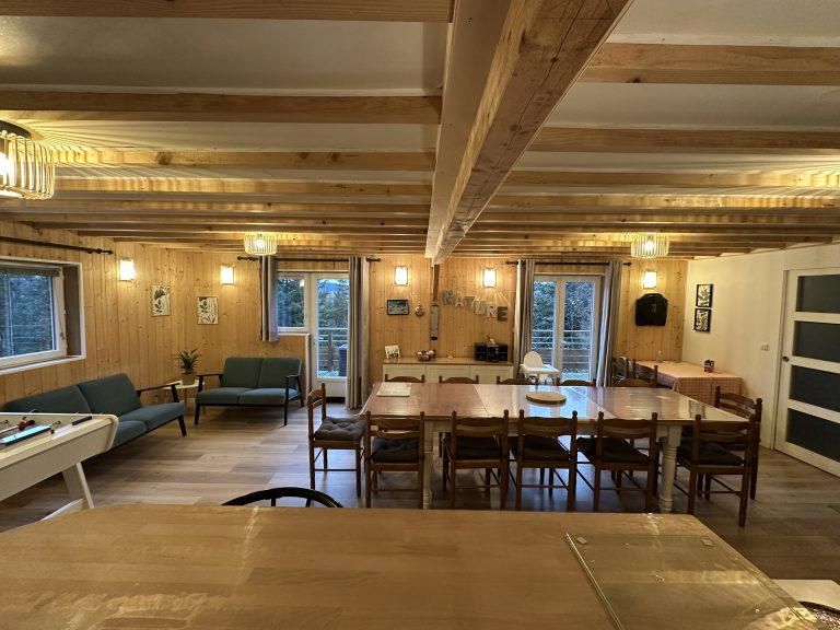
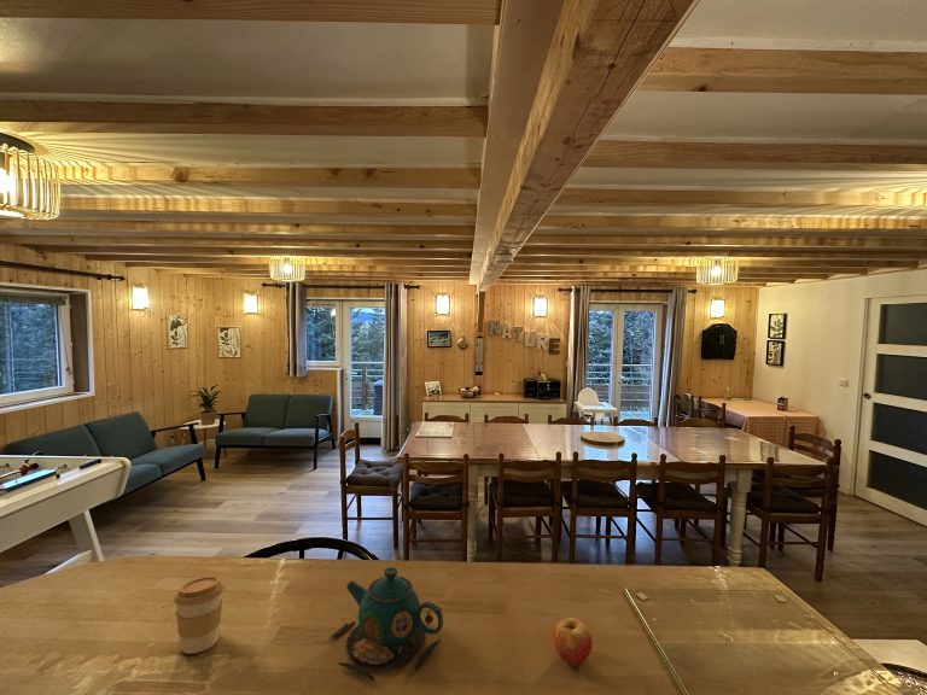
+ teapot (389, 606)
+ fruit (571, 639)
+ coffee cup (199, 612)
